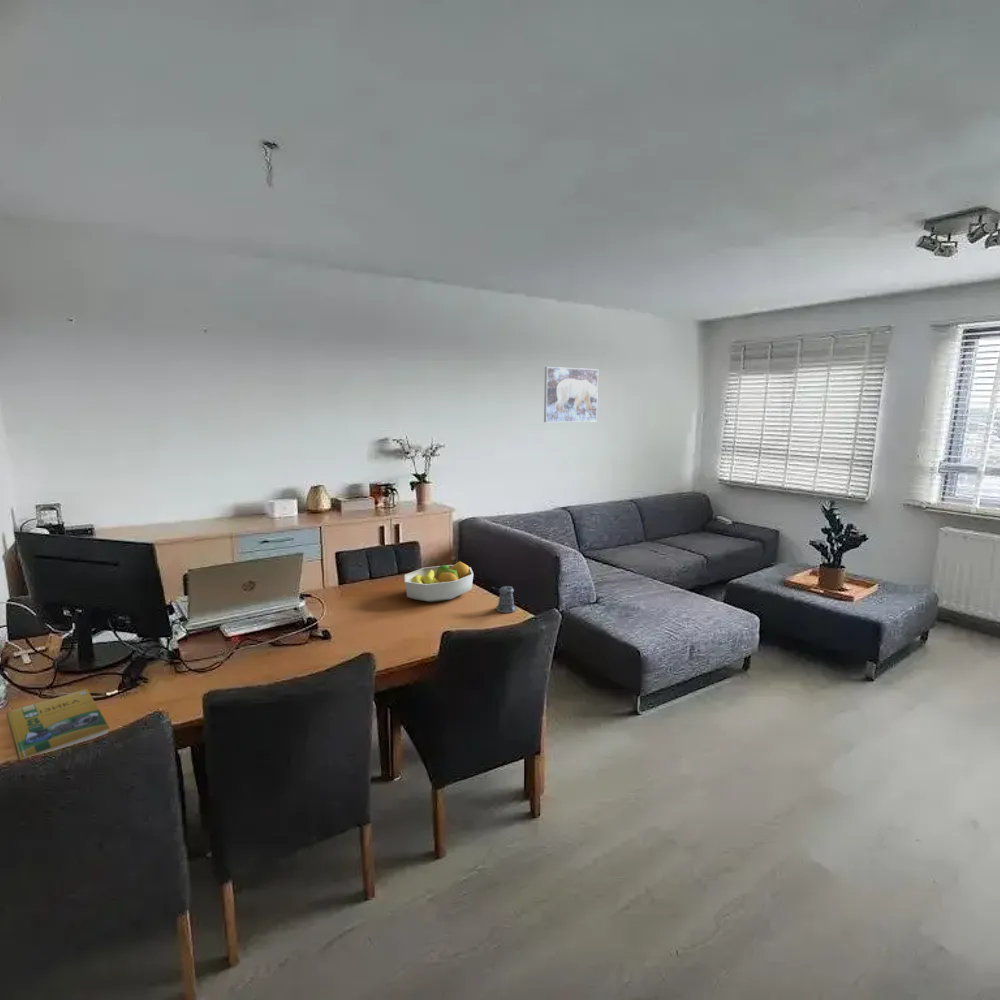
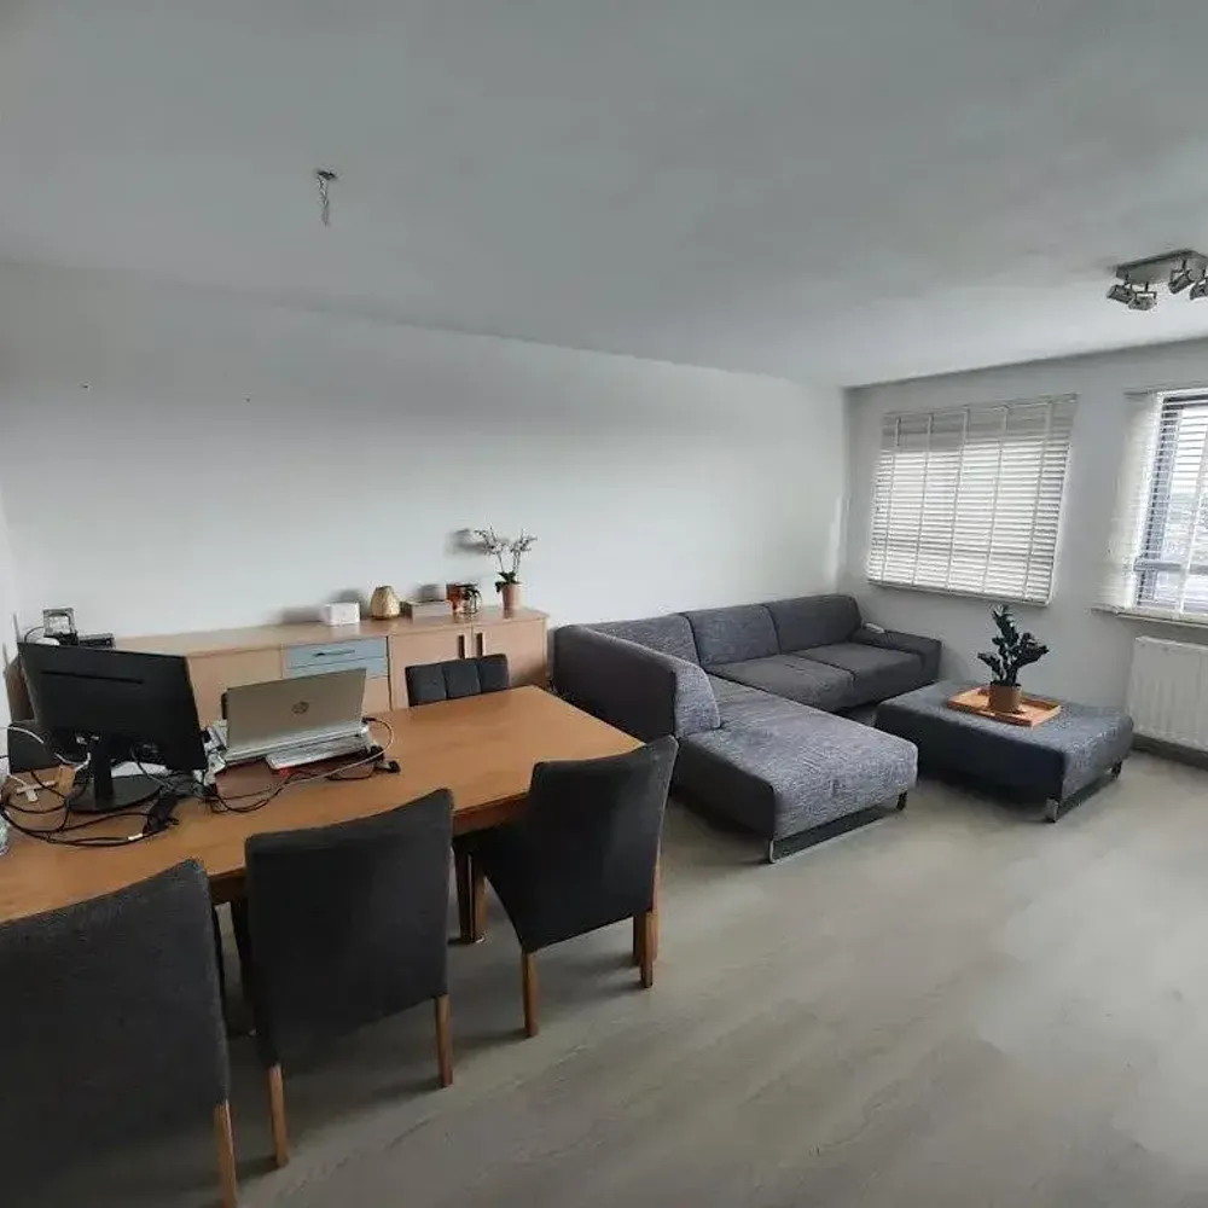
- booklet (57, 723)
- fruit bowl (439, 579)
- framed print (571, 395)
- pepper shaker (504, 597)
